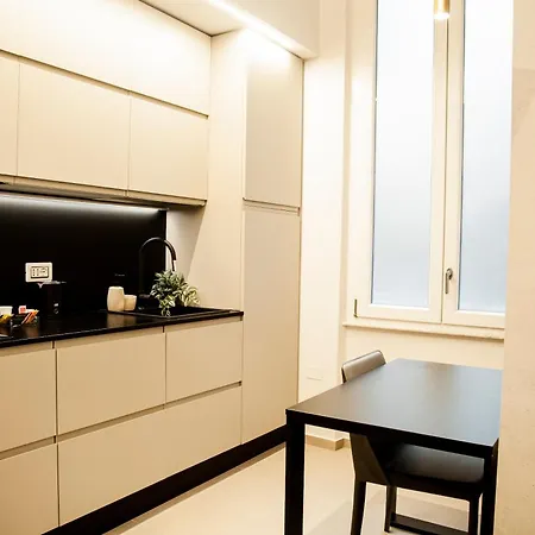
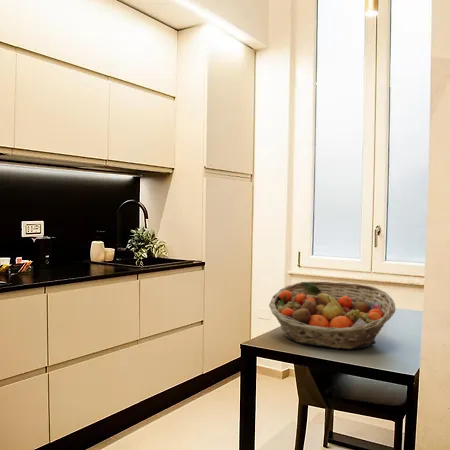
+ fruit basket (330, 312)
